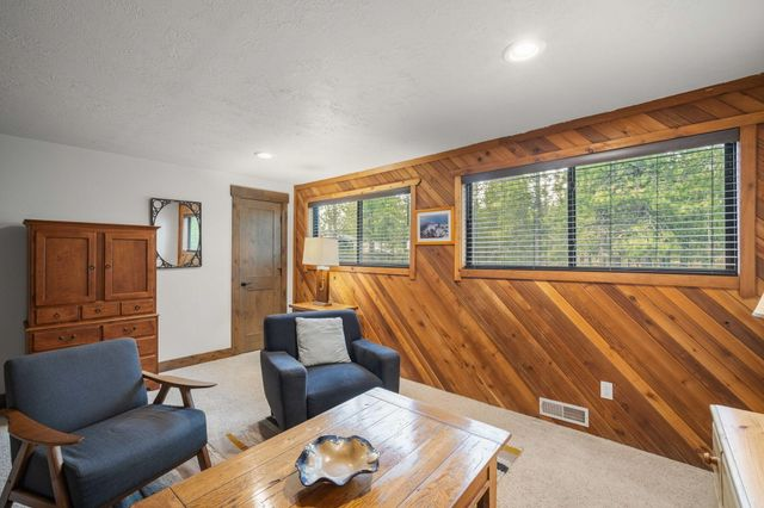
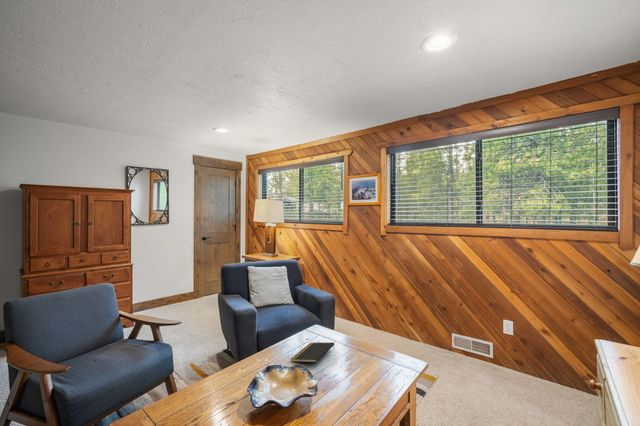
+ notepad (313, 351)
